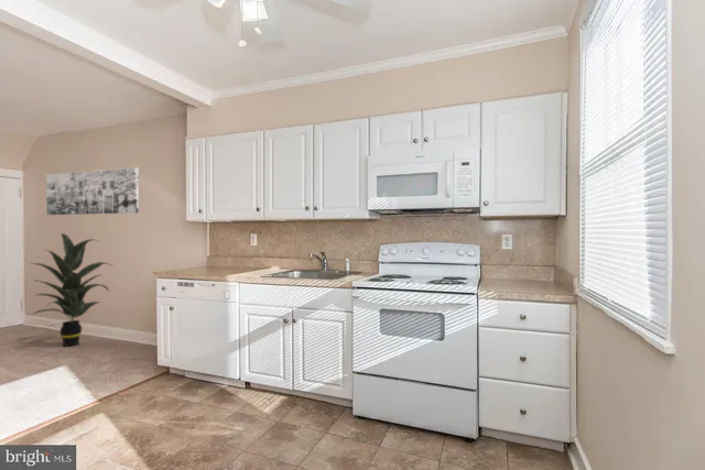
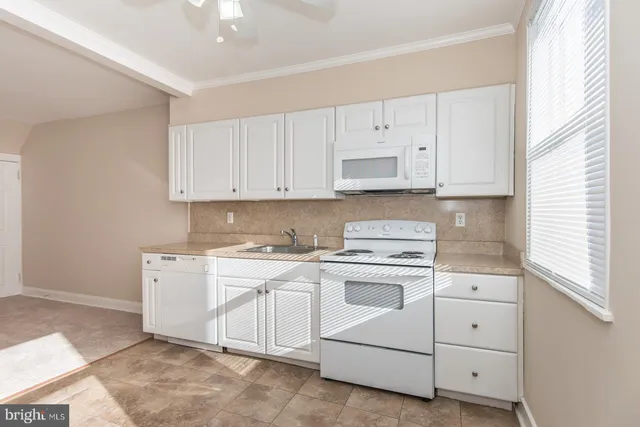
- indoor plant (70, 288)
- wall art (89, 193)
